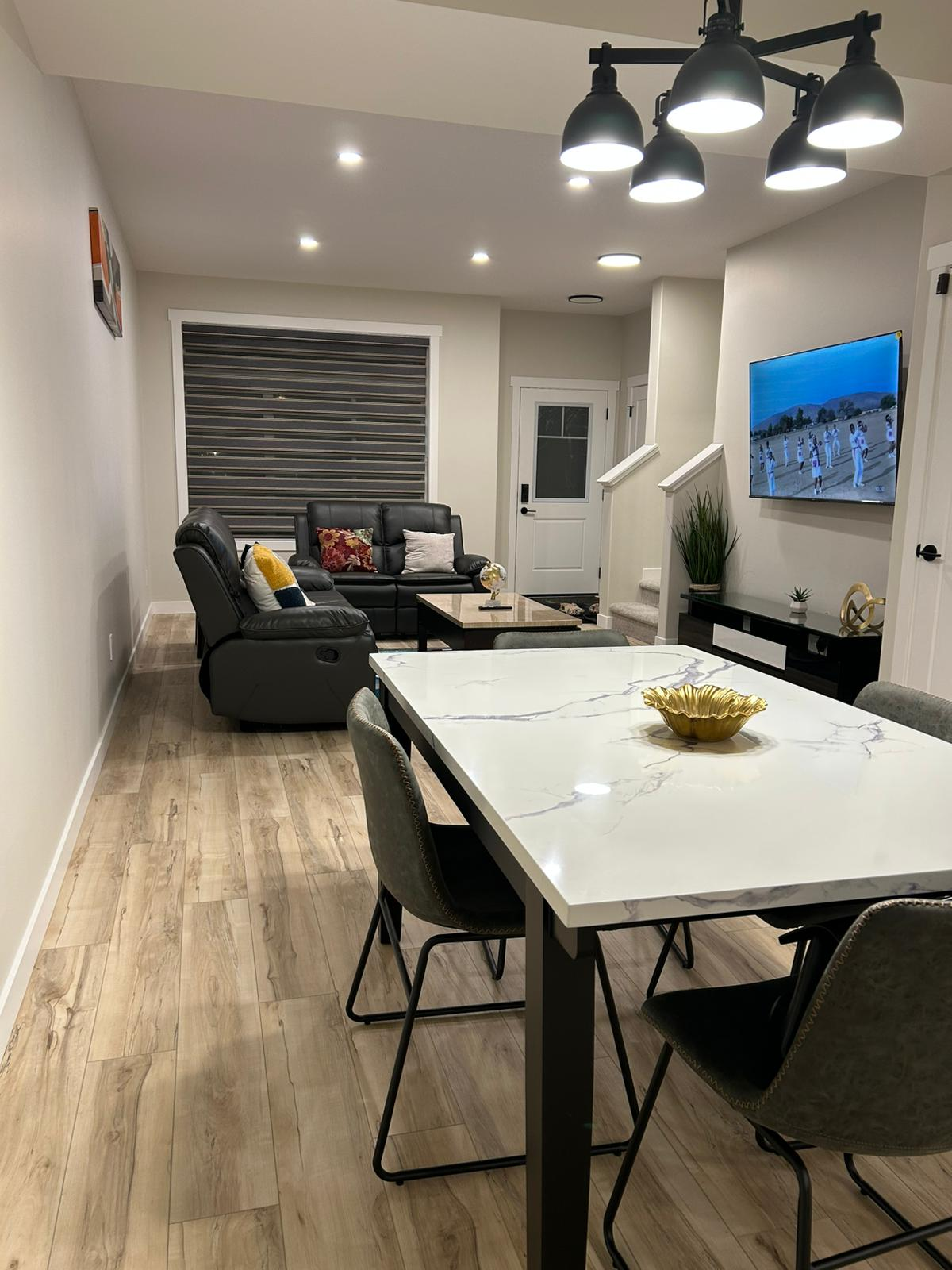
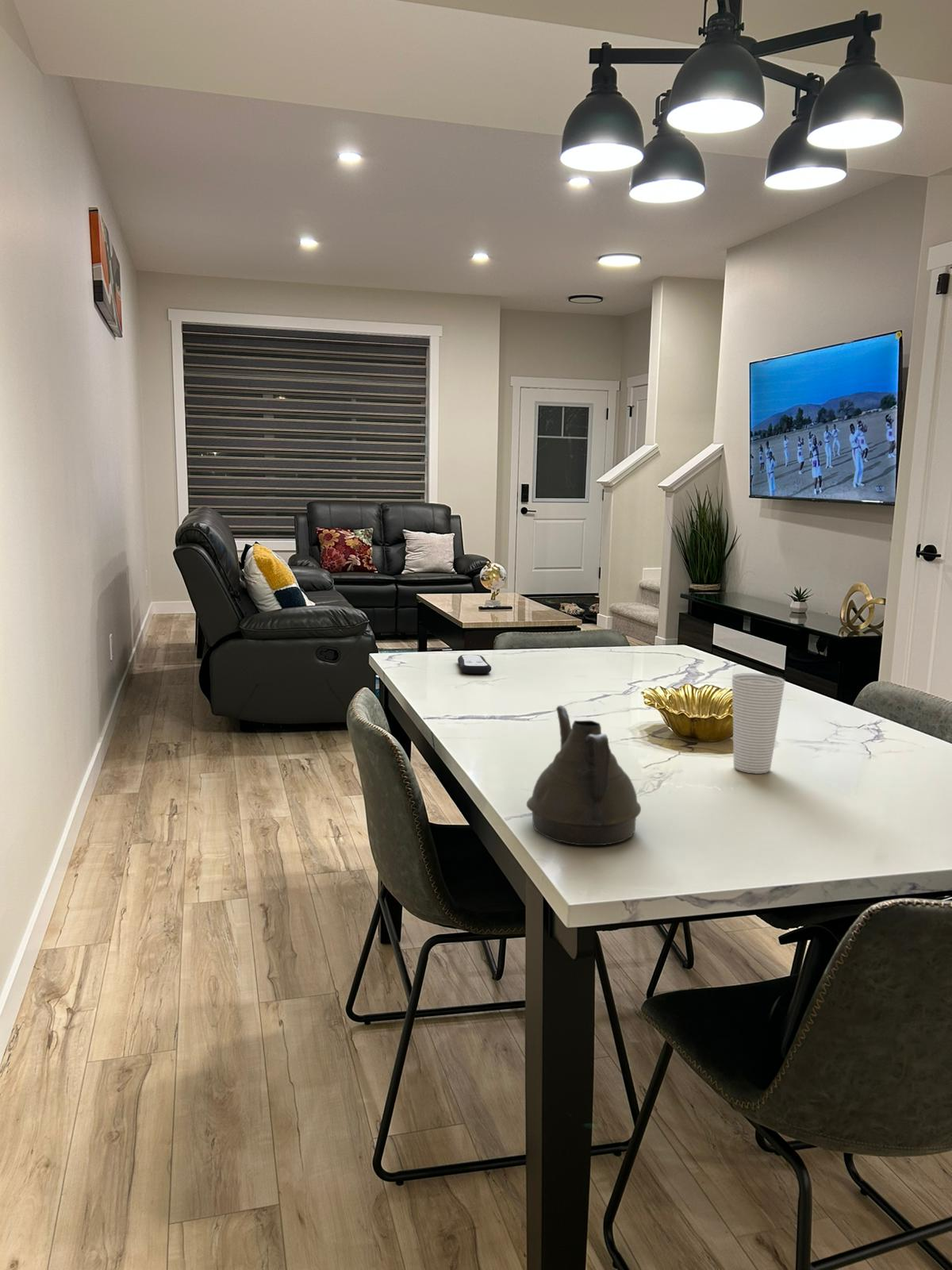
+ cup (754, 723)
+ teapot (581, 768)
+ remote control (473, 663)
